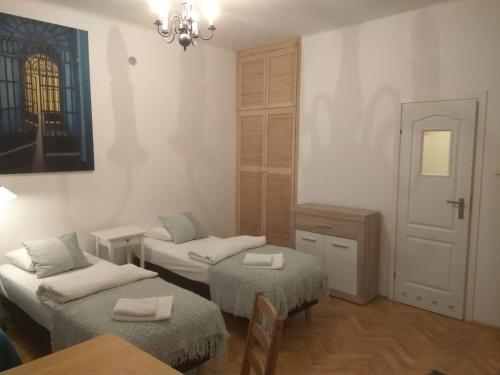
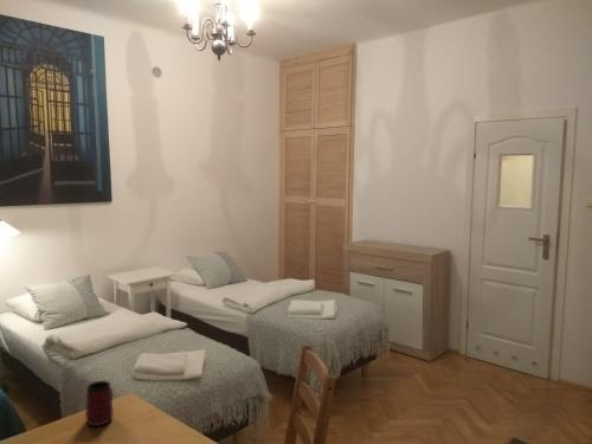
+ mug (102, 400)
